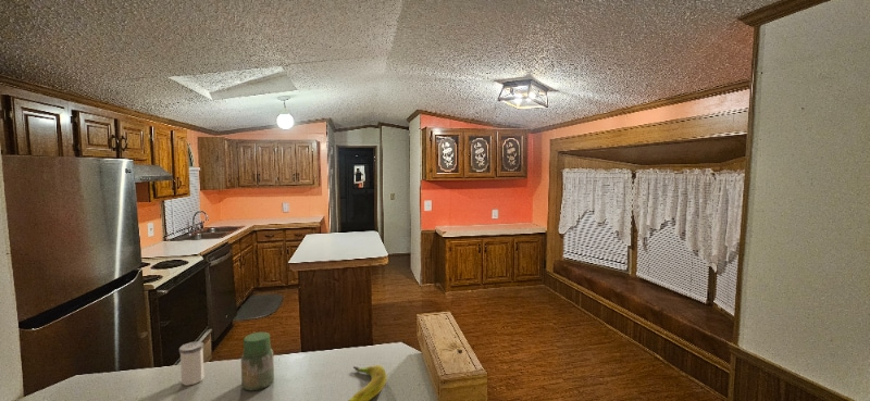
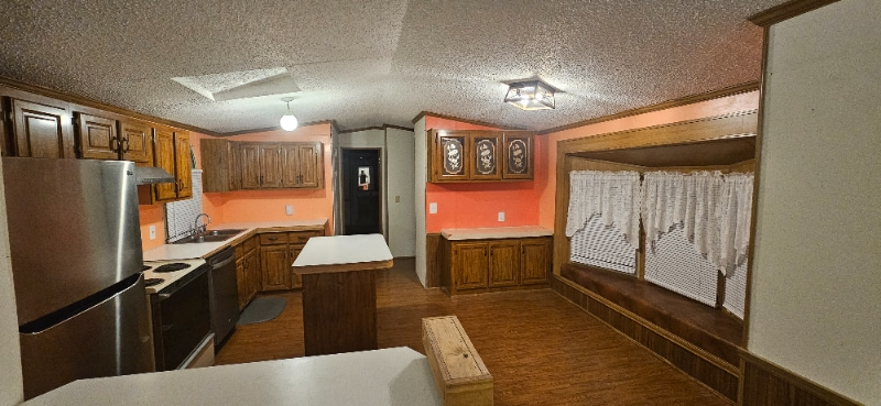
- banana (369, 383)
- salt shaker (191, 363)
- jar (257, 360)
